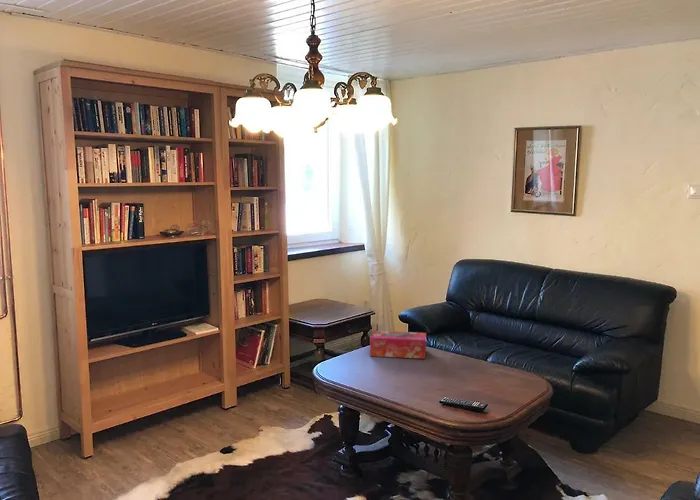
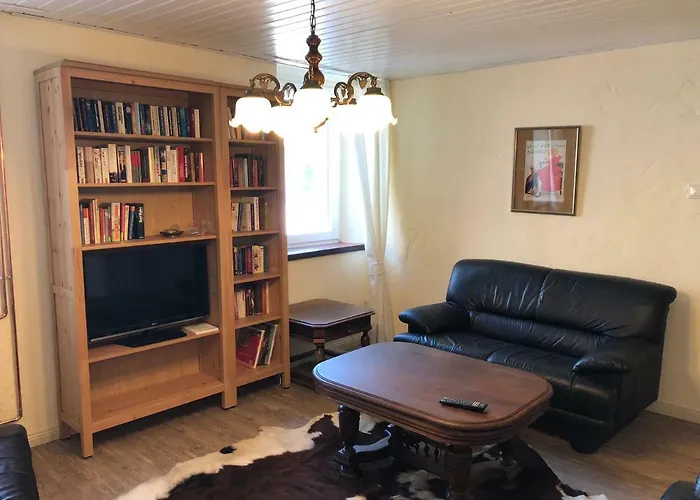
- tissue box (398, 344)
